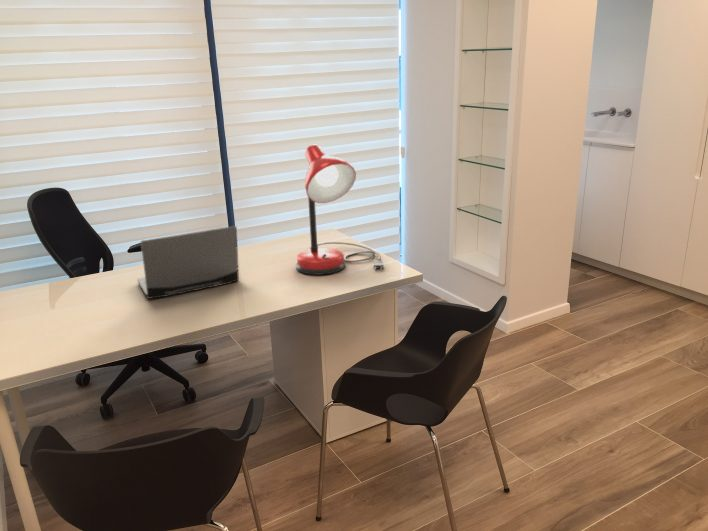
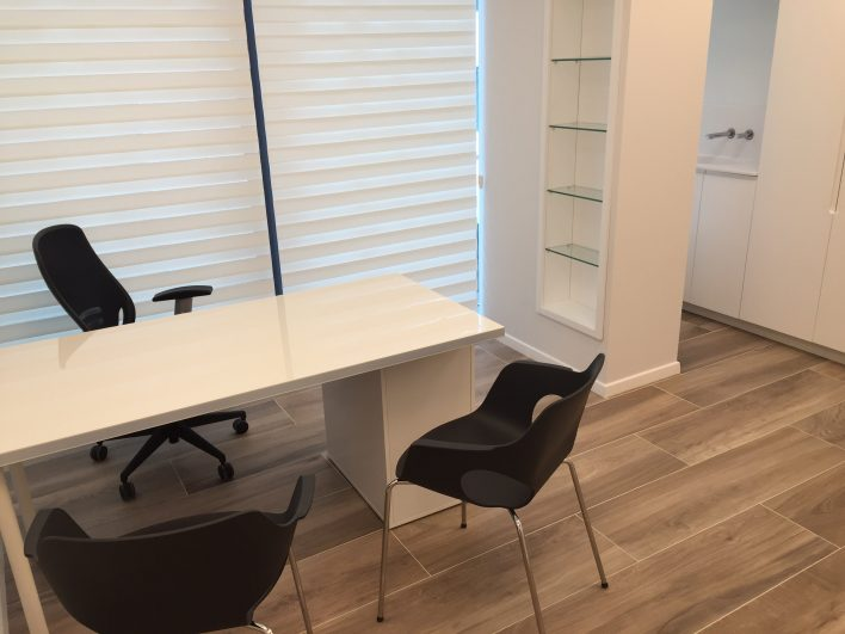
- desk lamp (337, 198)
- laptop computer (185, 255)
